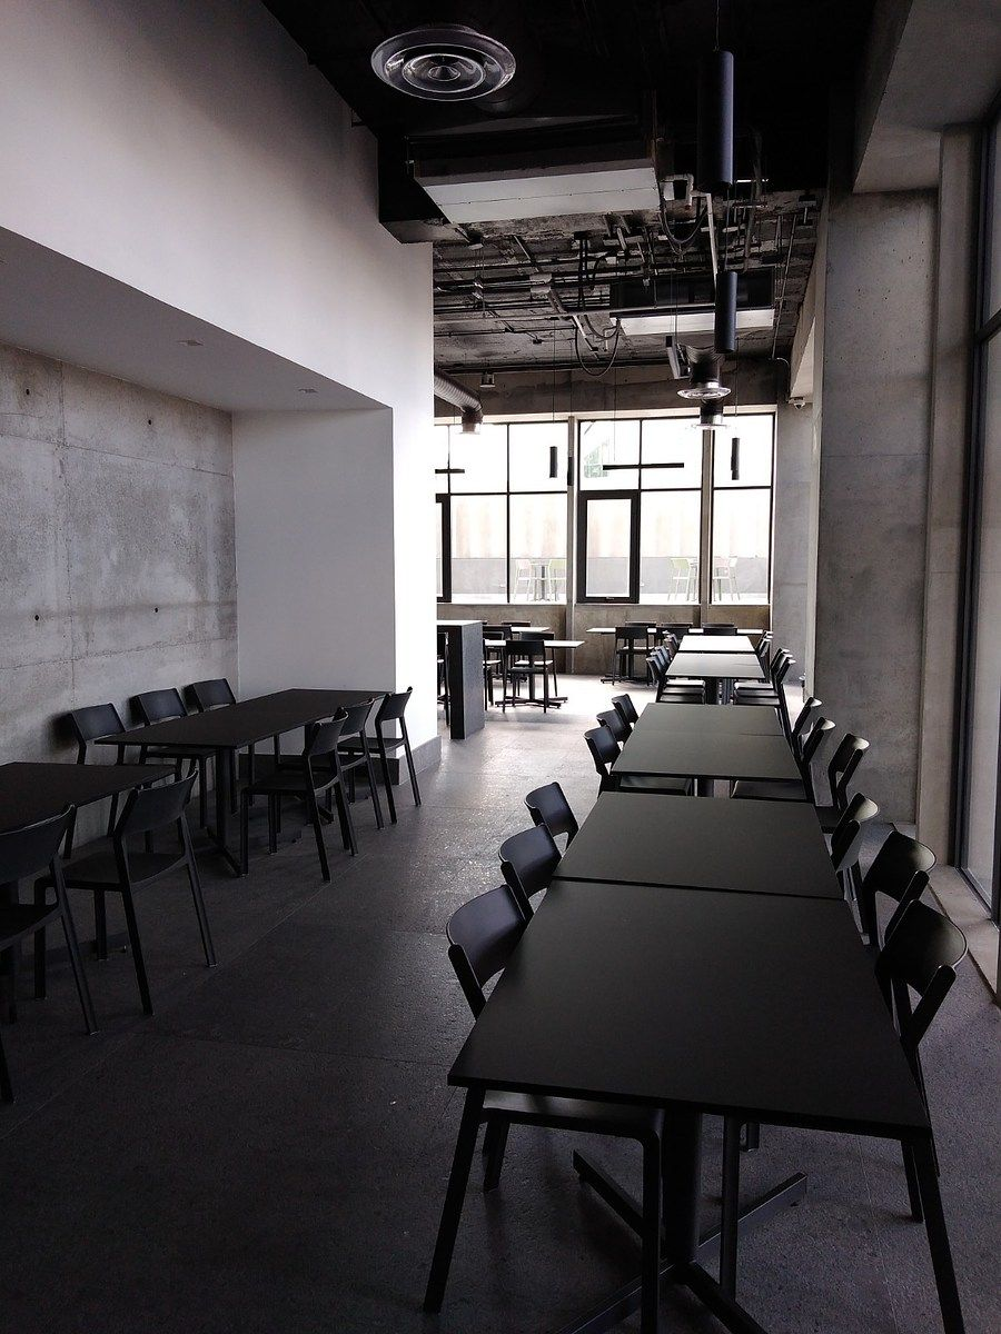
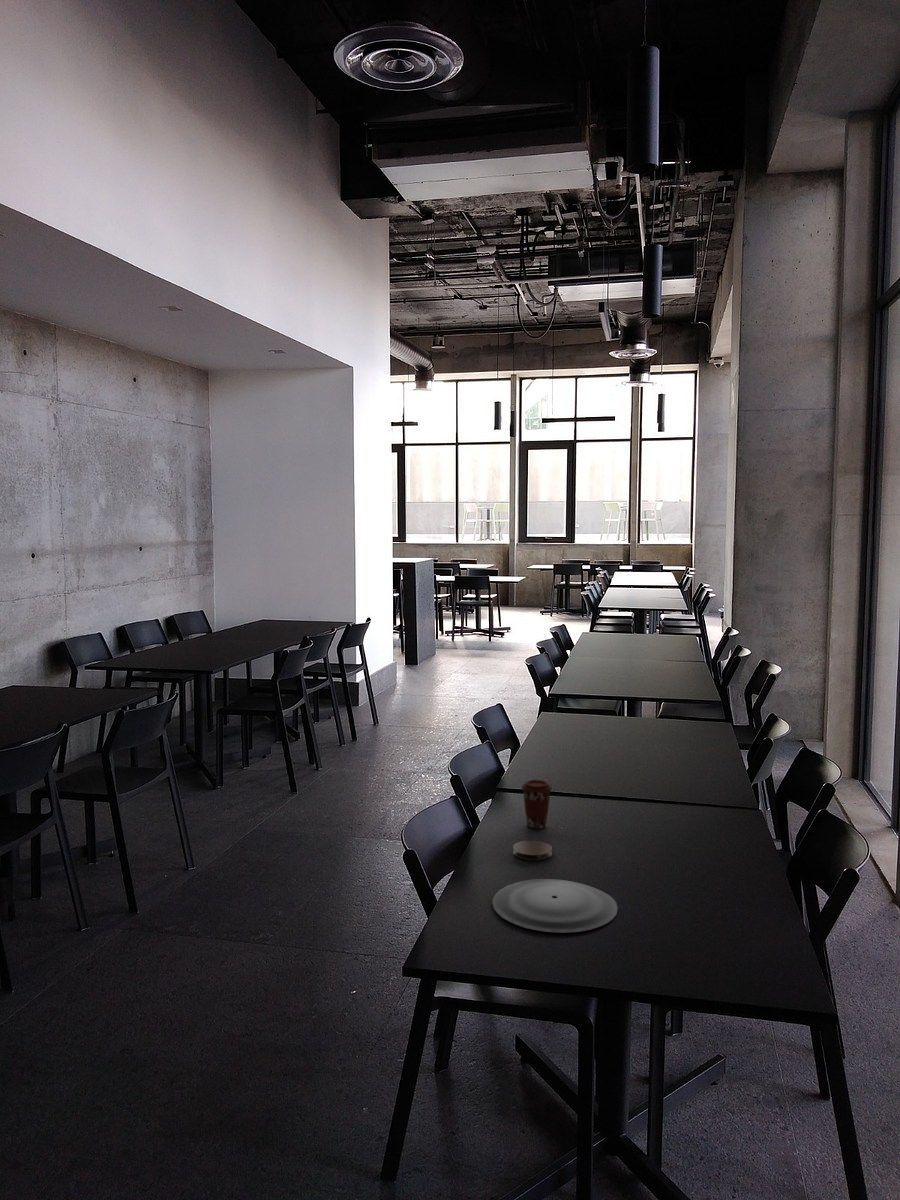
+ plate (554, 900)
+ coaster (532, 850)
+ coffee cup (536, 804)
